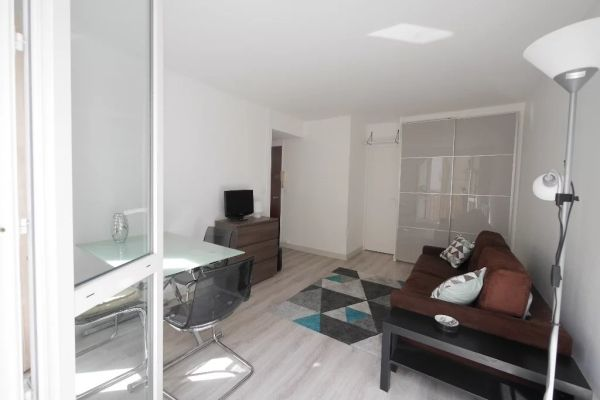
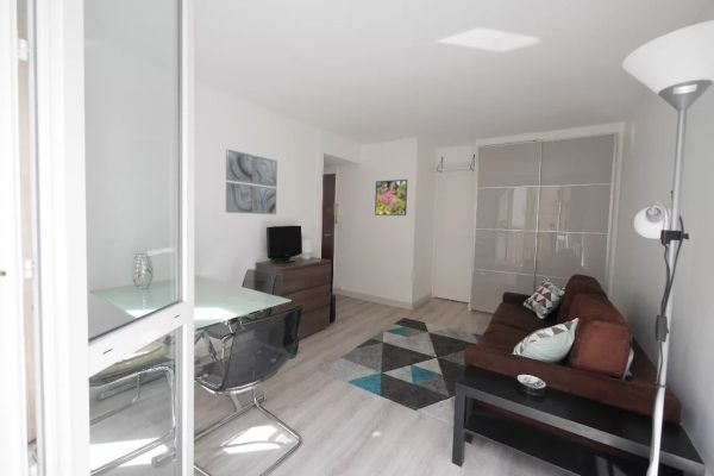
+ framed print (390, 198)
+ wall art (253, 183)
